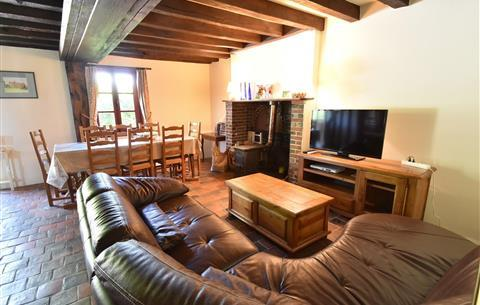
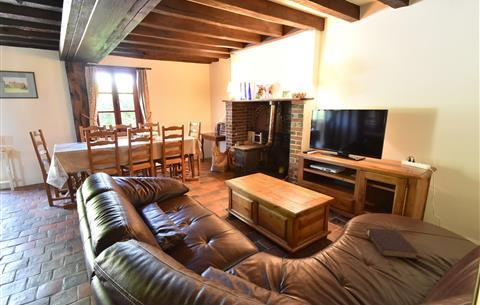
+ book (389, 242)
